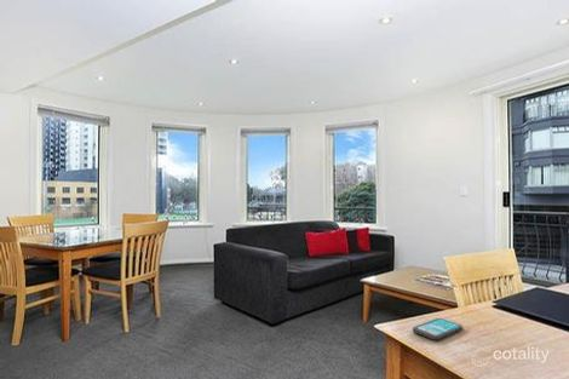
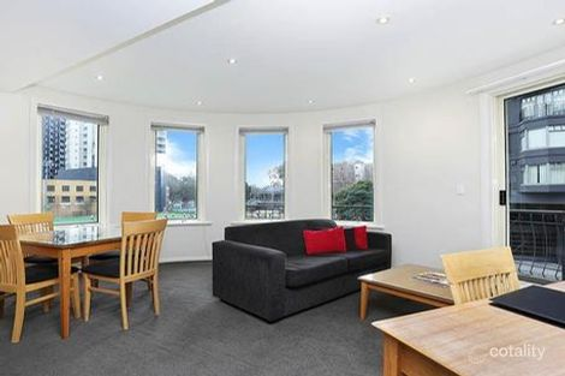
- smartphone (437, 328)
